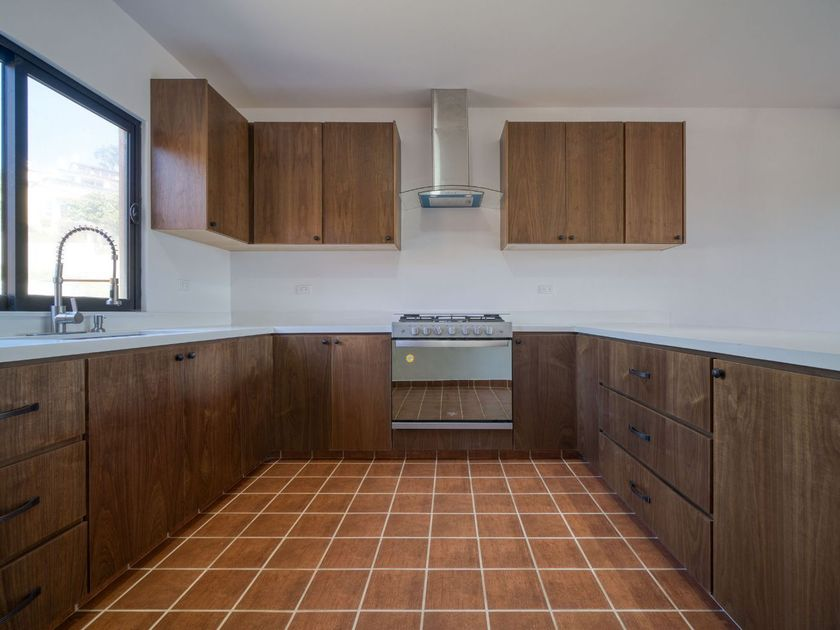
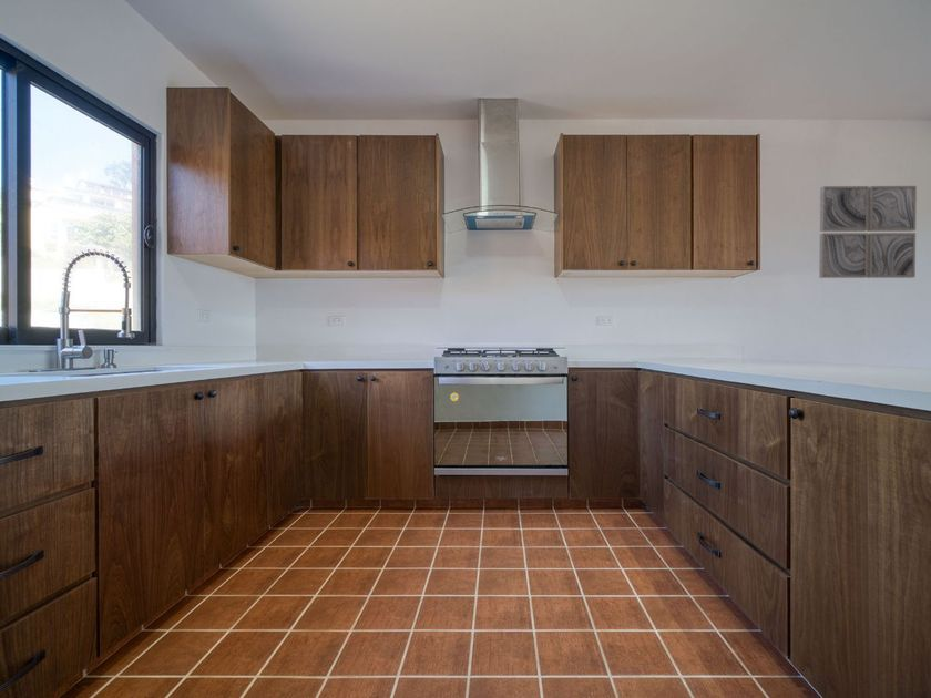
+ wall art (867, 233)
